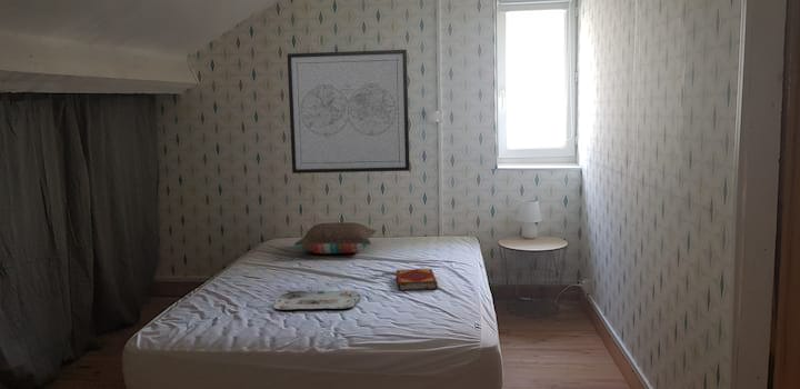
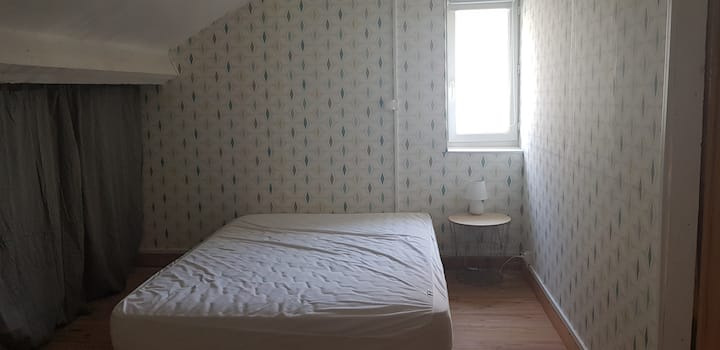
- wall art (348, 112)
- pillow (337, 237)
- hardback book (416, 279)
- serving tray (317, 300)
